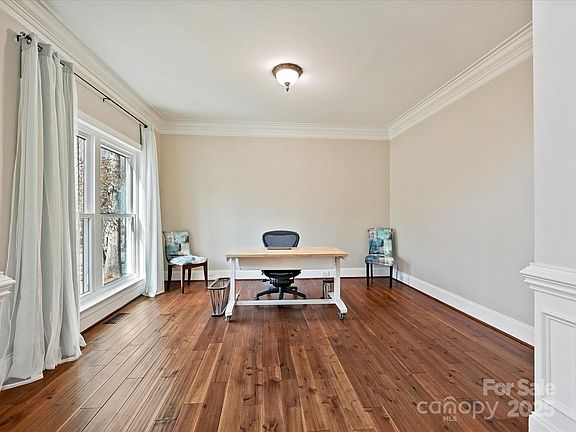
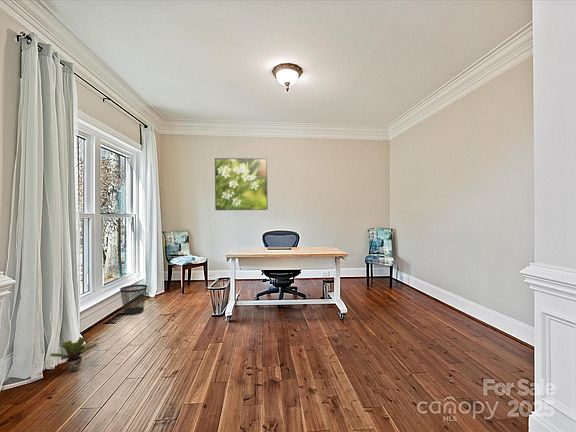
+ potted plant (74, 355)
+ wastebasket (133, 299)
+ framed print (241, 184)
